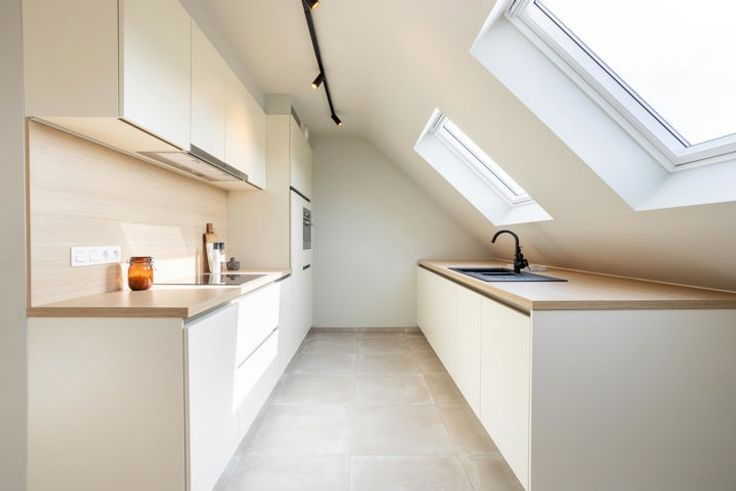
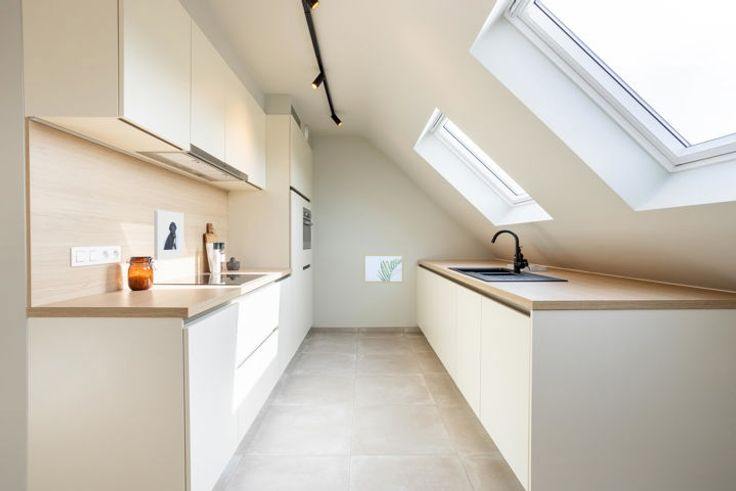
+ wall art (383, 268)
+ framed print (170, 235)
